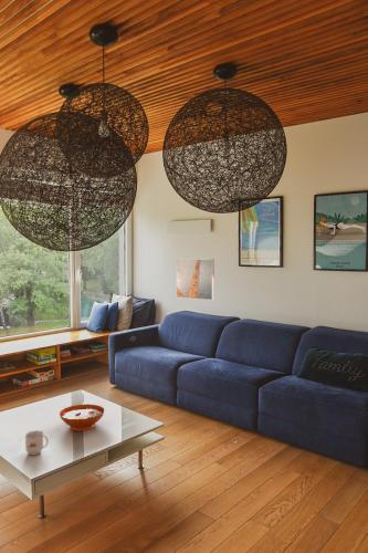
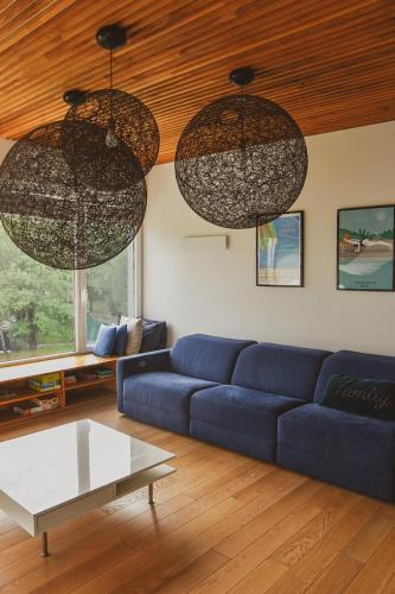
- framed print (194, 279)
- mug (36, 442)
- decorative bowl (82, 418)
